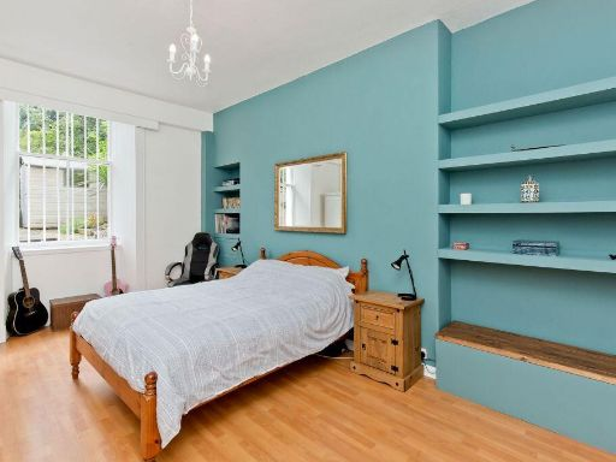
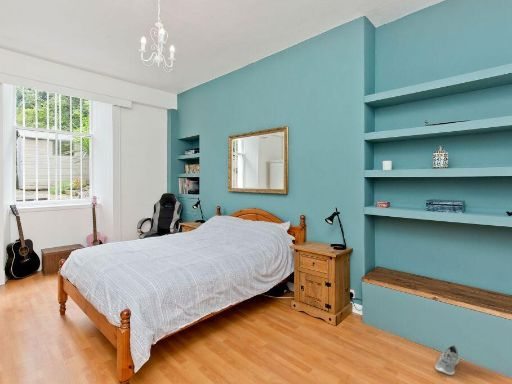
+ sneaker (446, 358)
